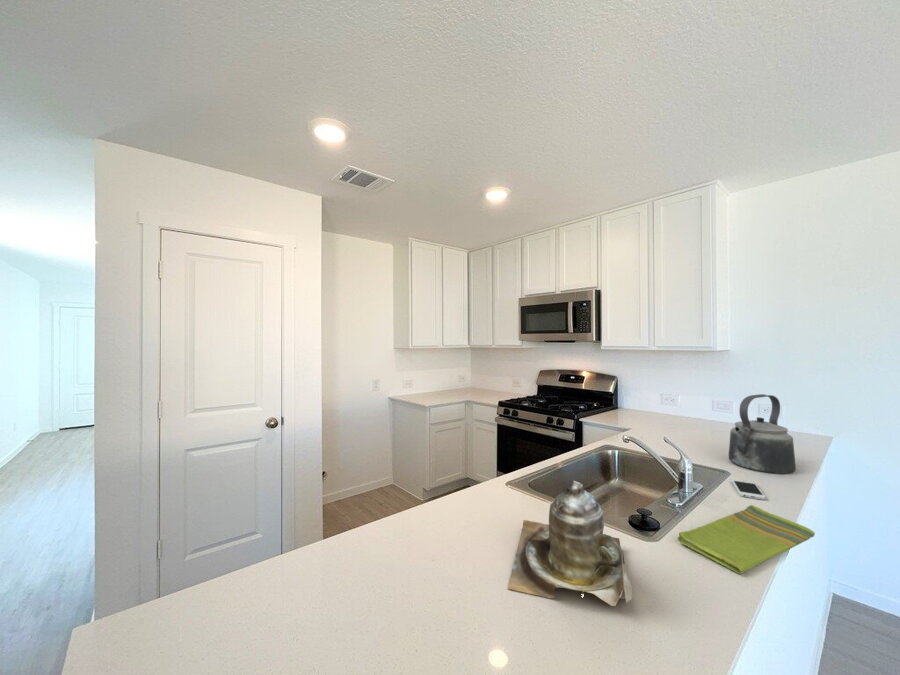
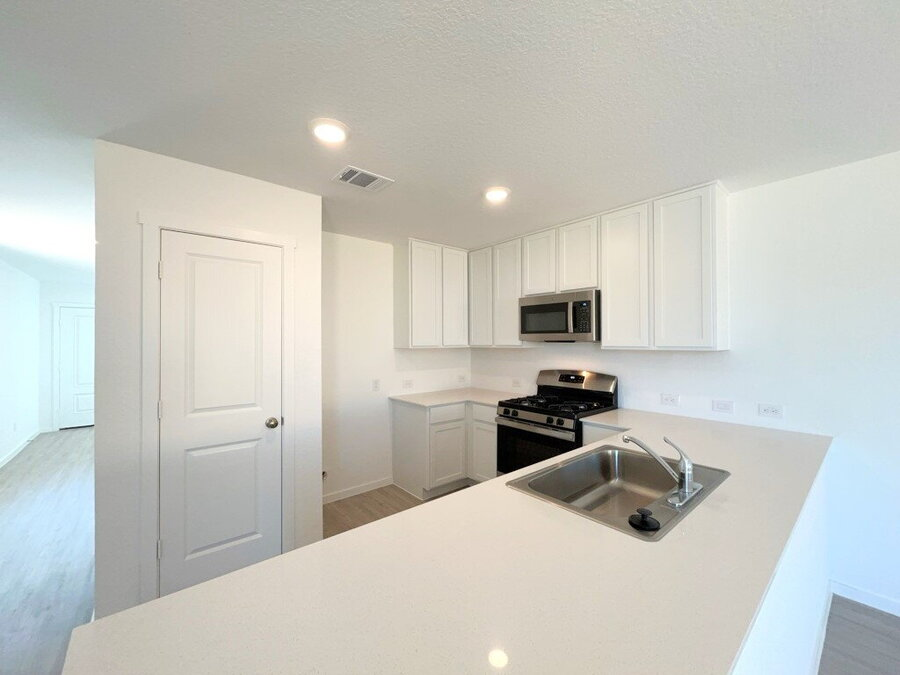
- dish towel (746, 534)
- smartphone (747, 488)
- teapot (568, 521)
- kettle (757, 430)
